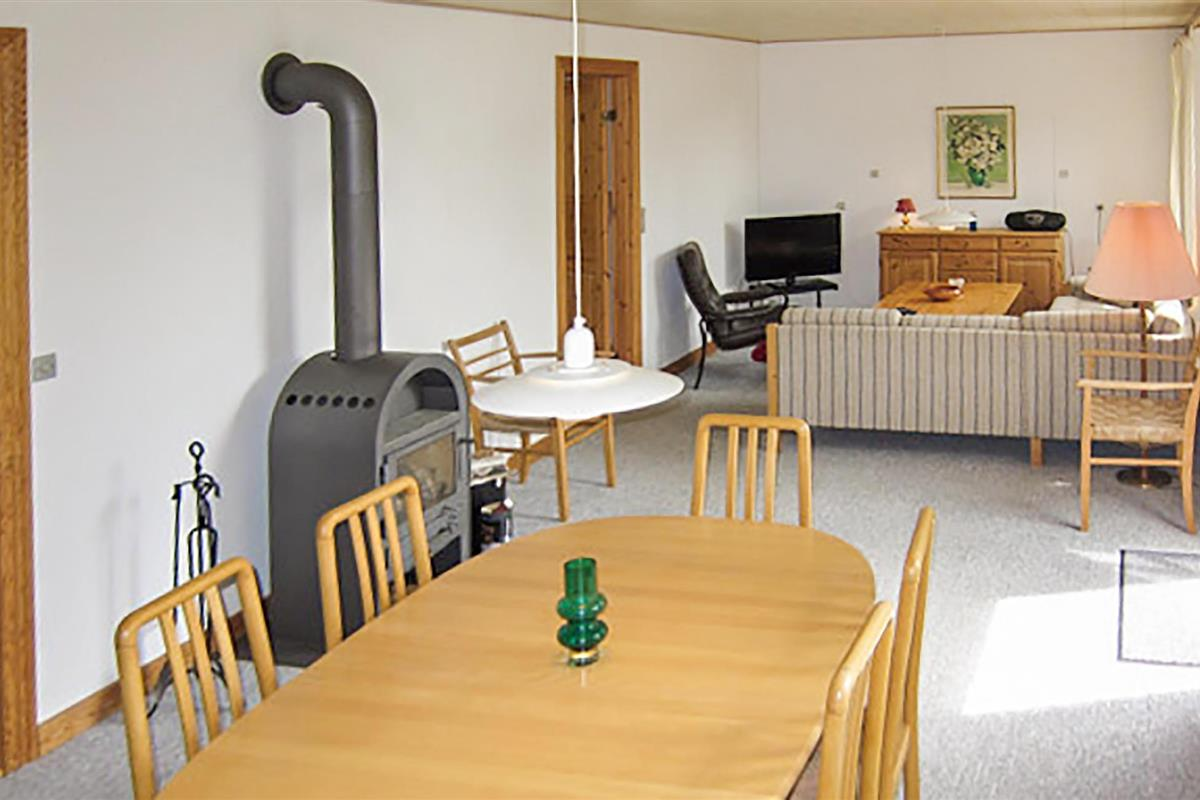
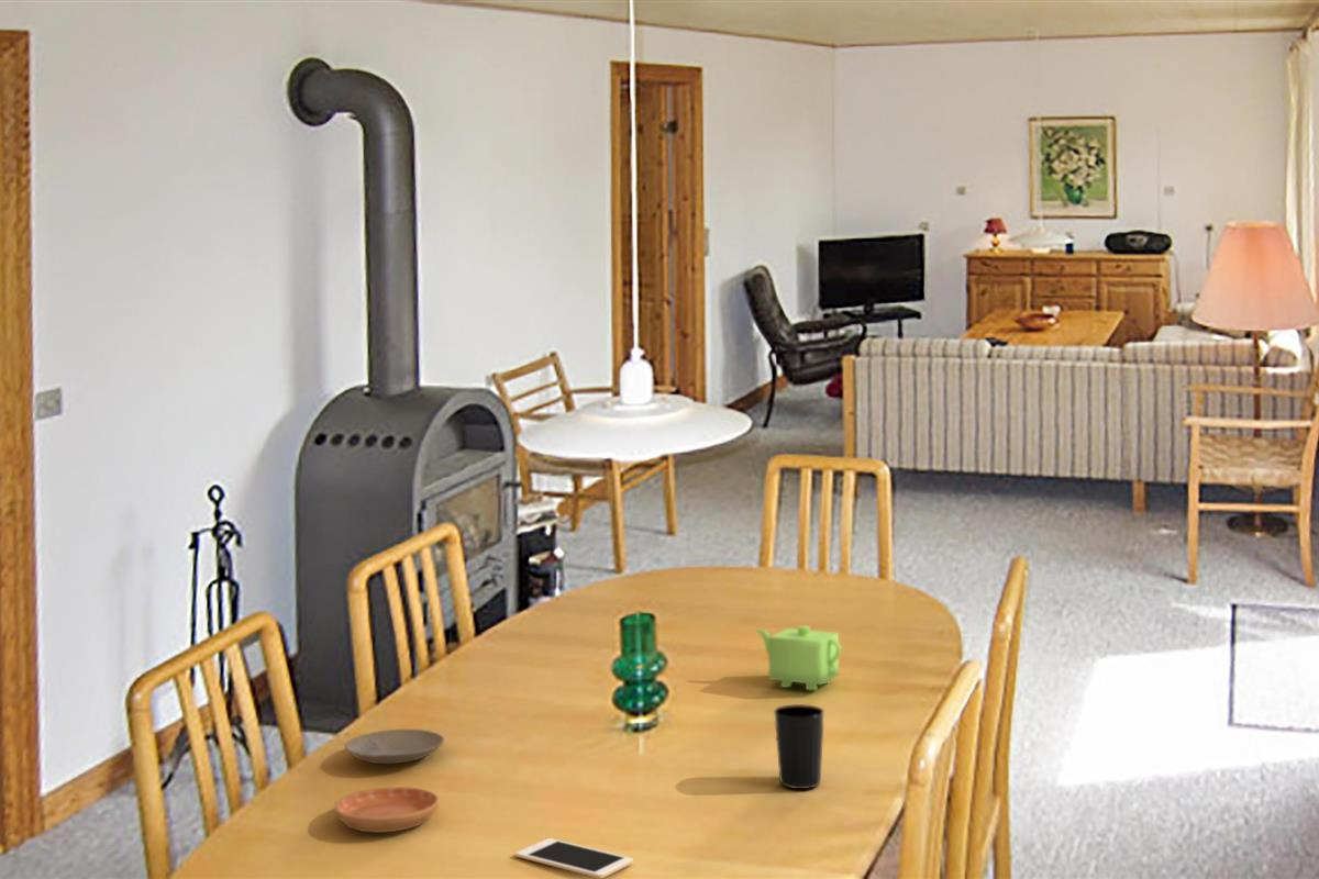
+ plate (395, 749)
+ cup (799, 747)
+ teapot (797, 654)
+ saucer (387, 810)
+ cell phone (574, 857)
